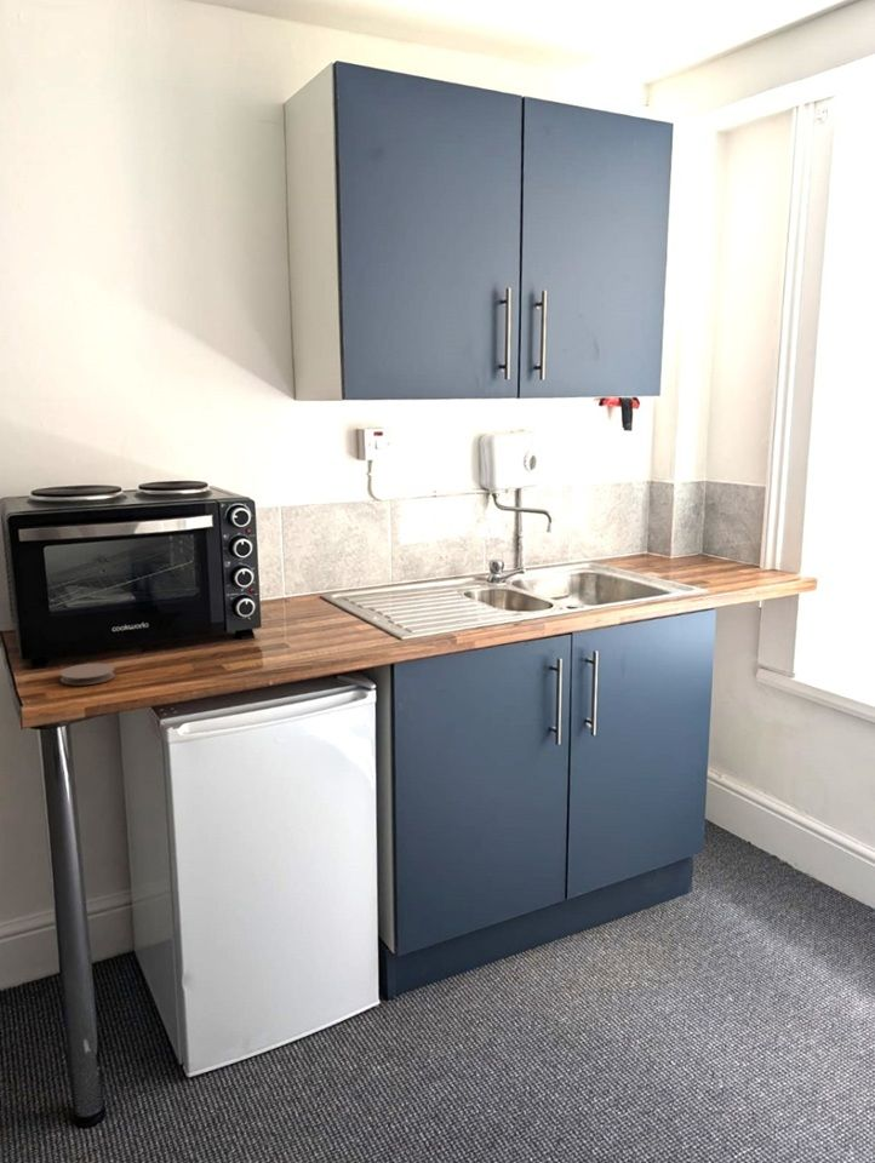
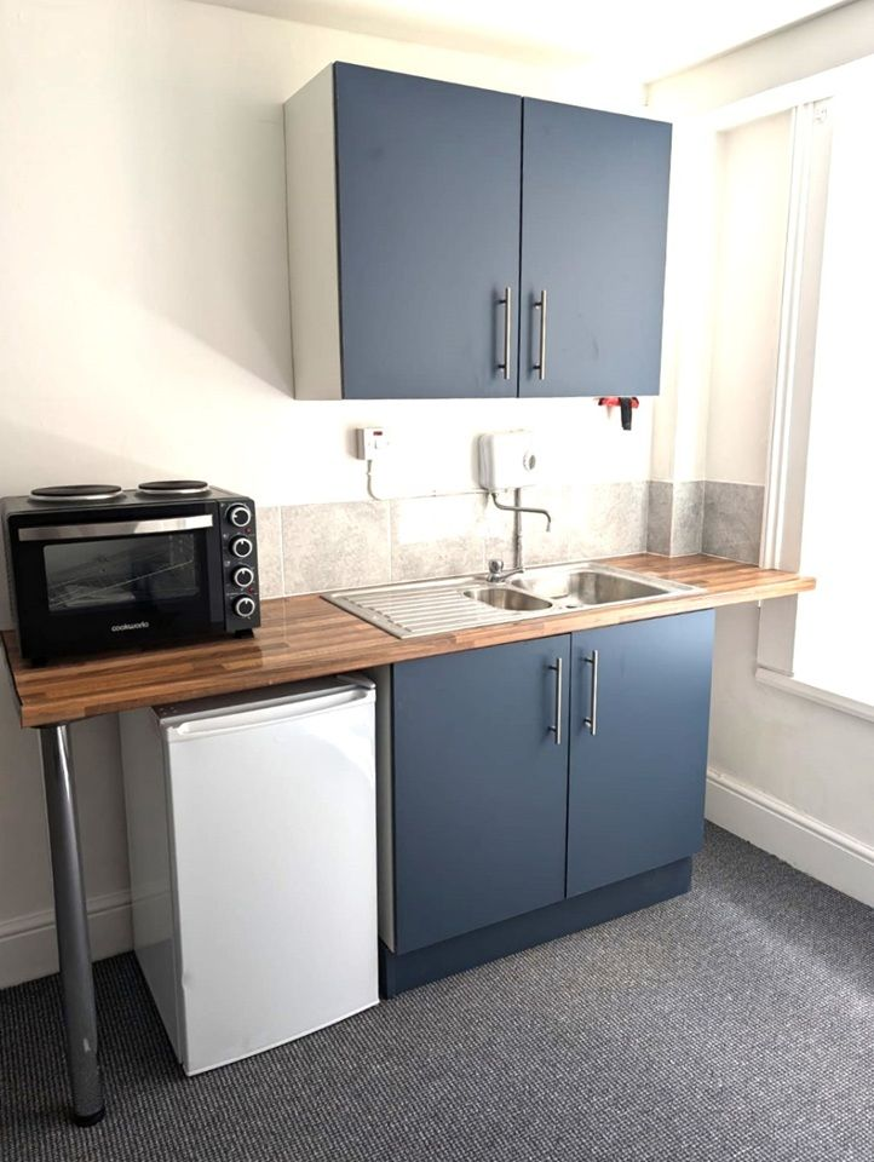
- coaster (87, 674)
